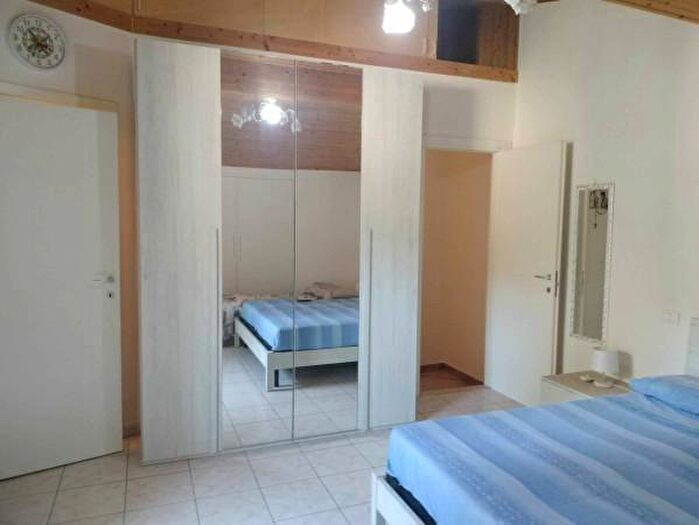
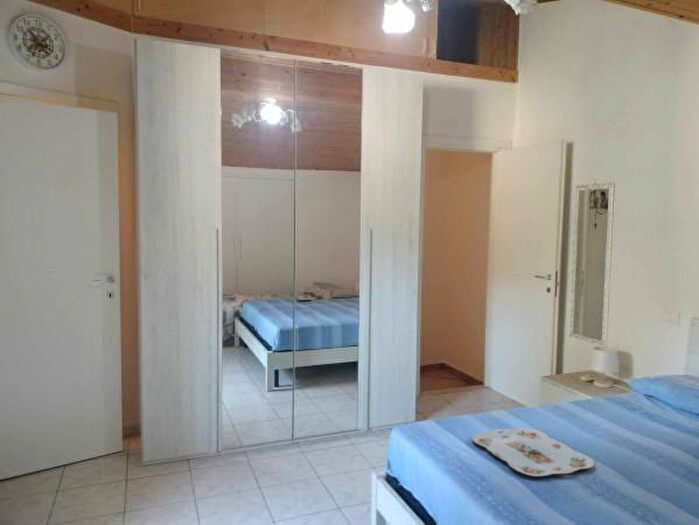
+ serving tray (529, 450)
